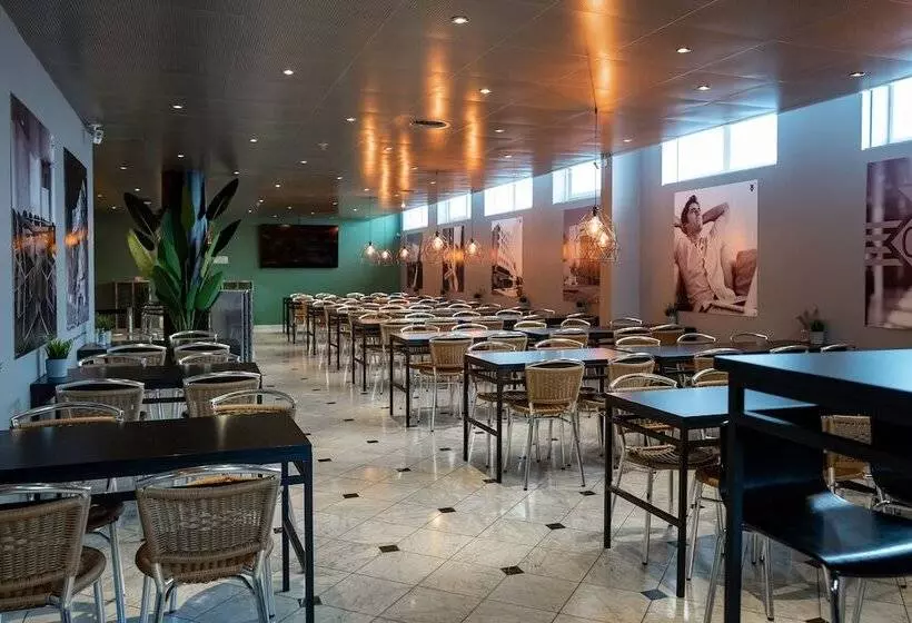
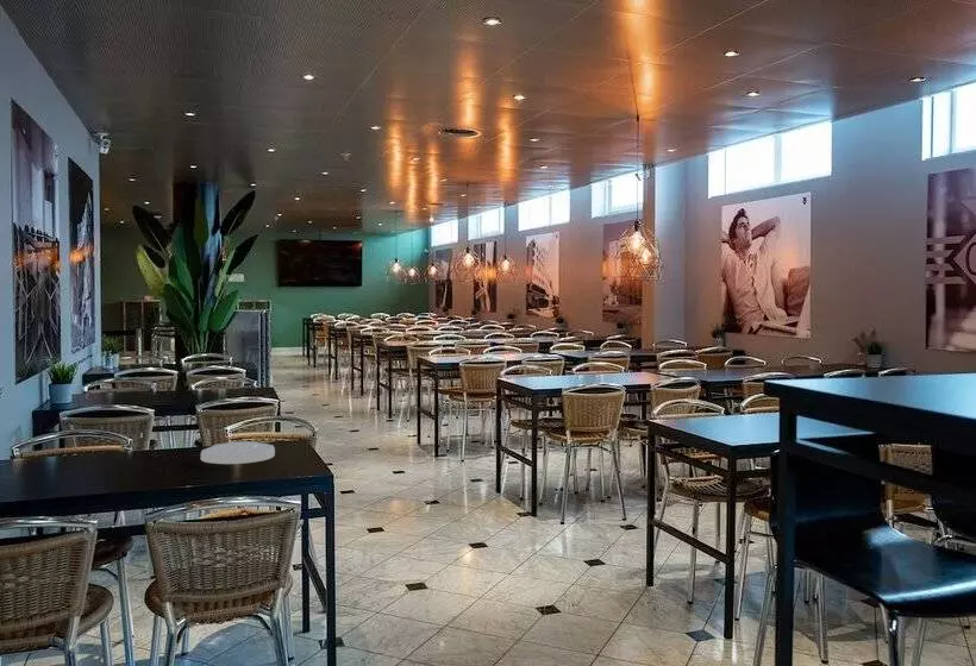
+ plate (238, 451)
